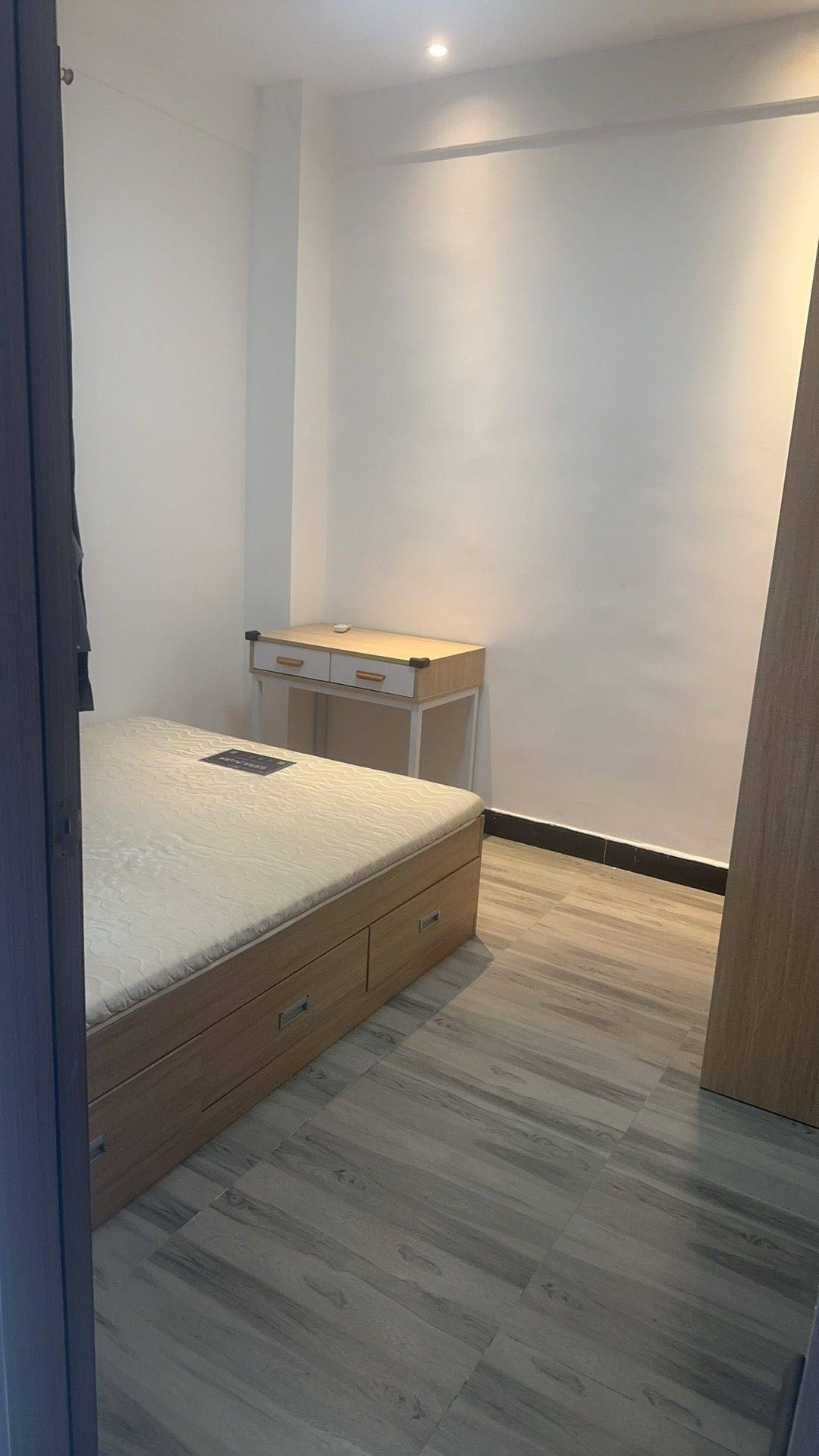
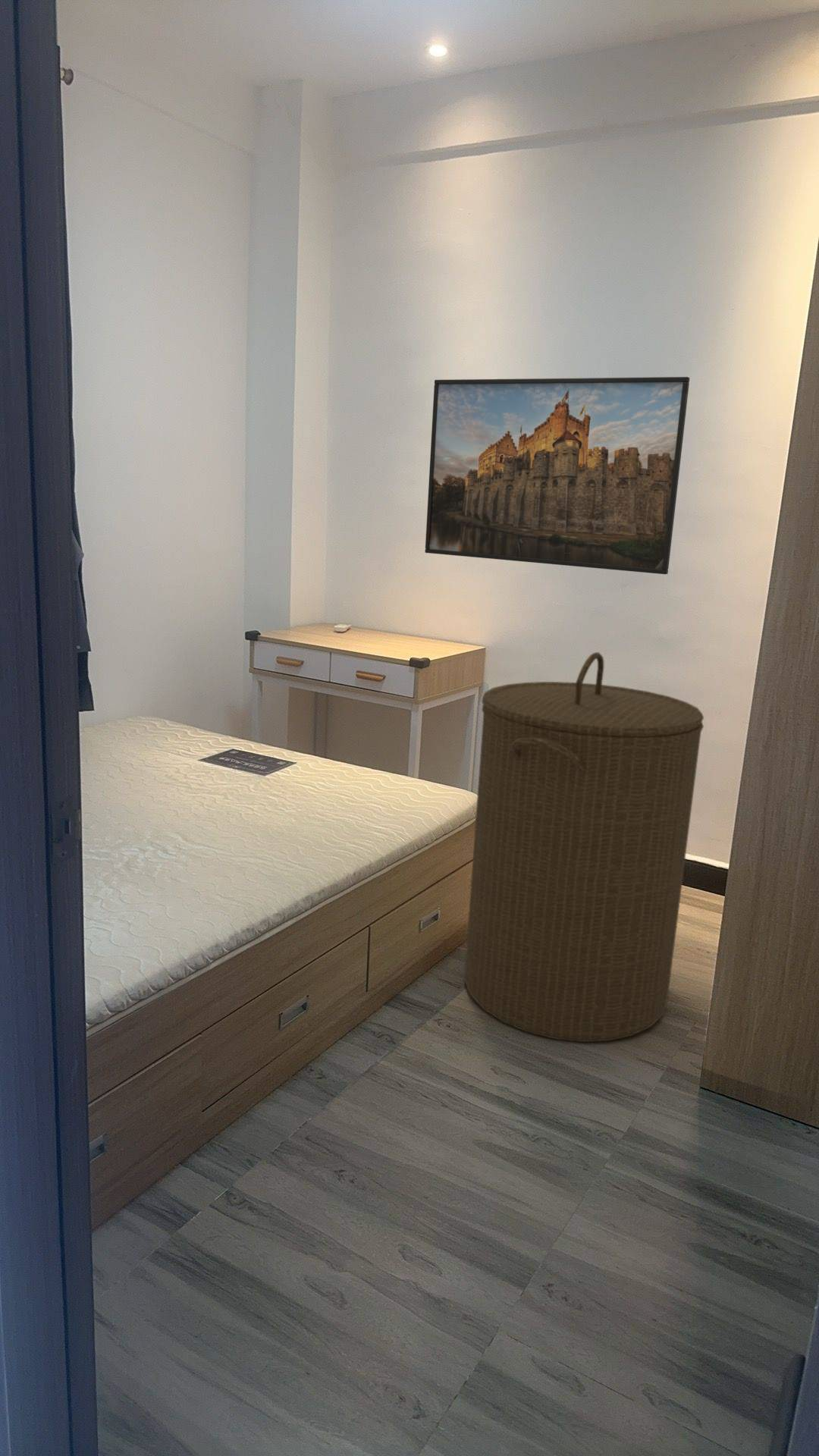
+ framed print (546, 472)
+ laundry hamper (579, 827)
